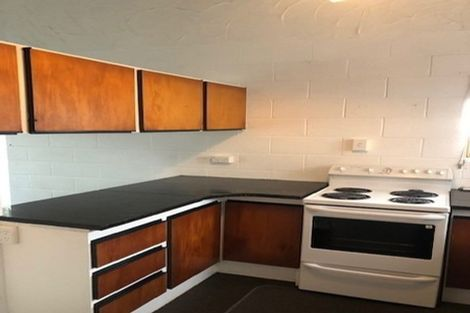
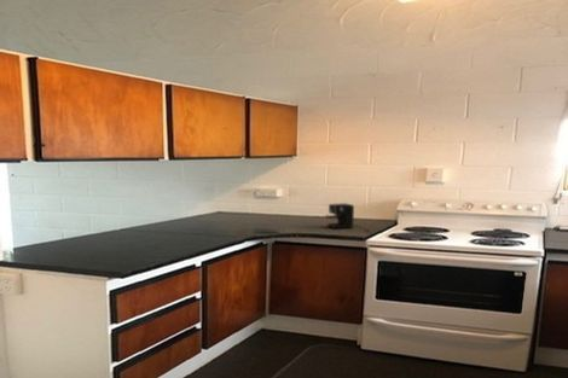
+ coffee maker (347, 217)
